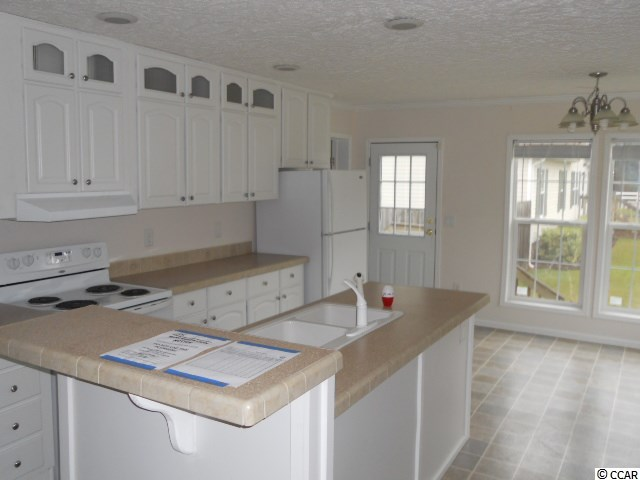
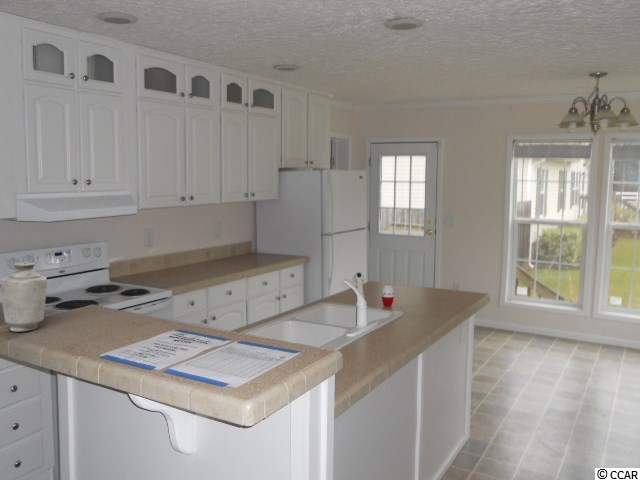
+ vase (24, 295)
